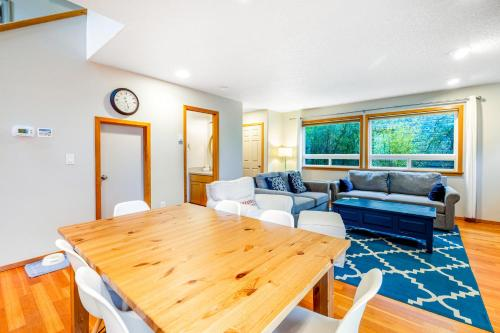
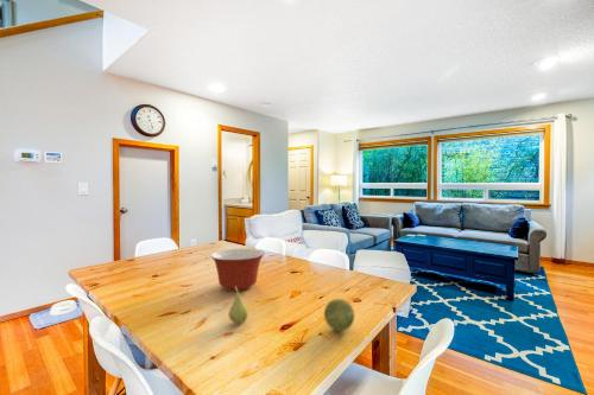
+ decorative ball (339, 314)
+ mixing bowl (238, 269)
+ fruit (238, 305)
